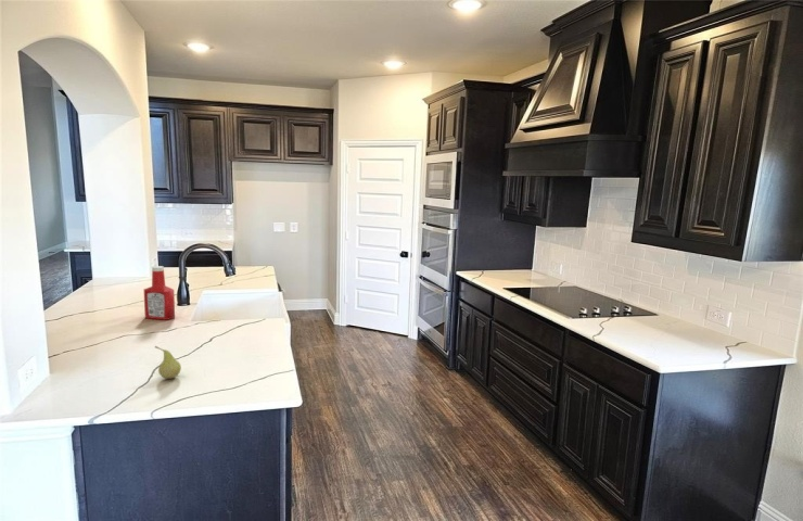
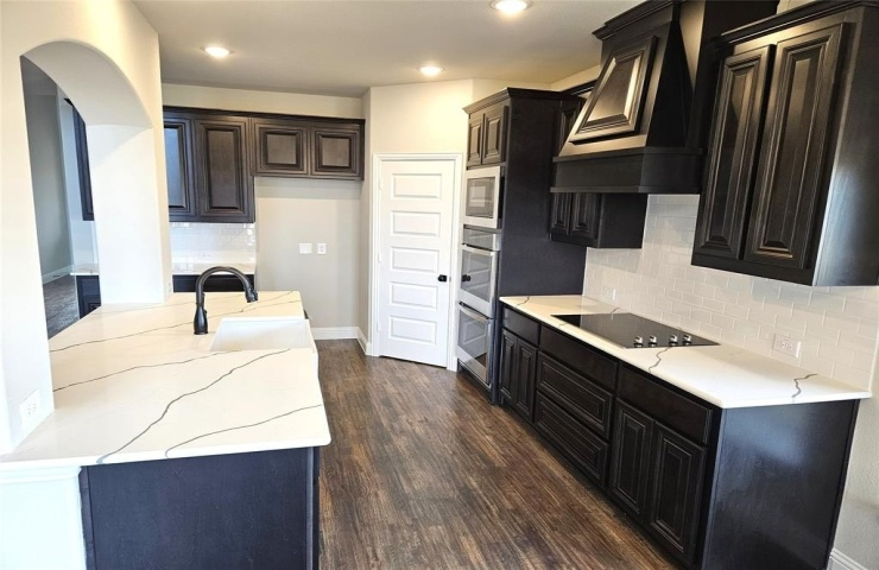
- fruit (167, 361)
- soap bottle (158, 292)
